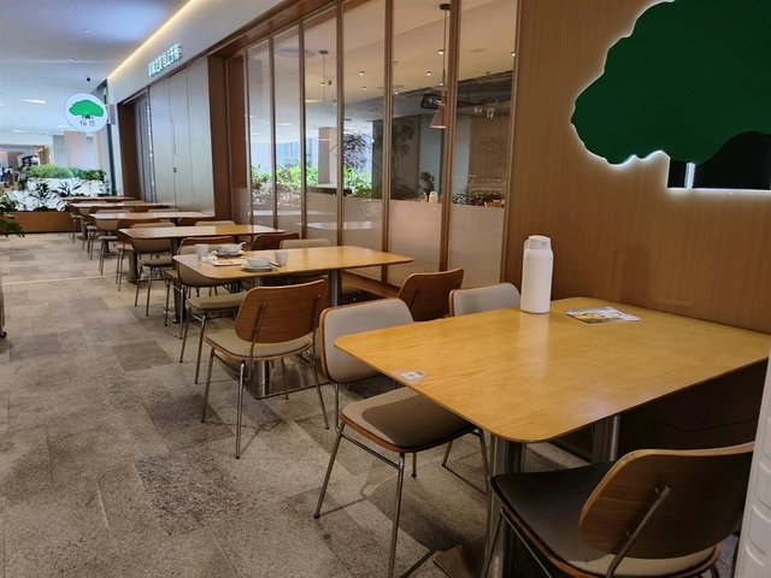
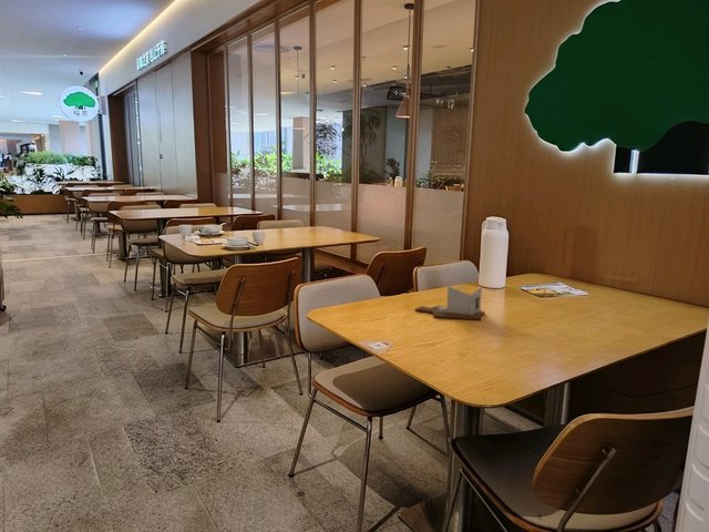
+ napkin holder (453, 298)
